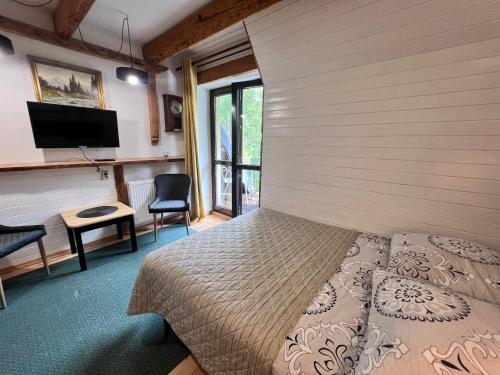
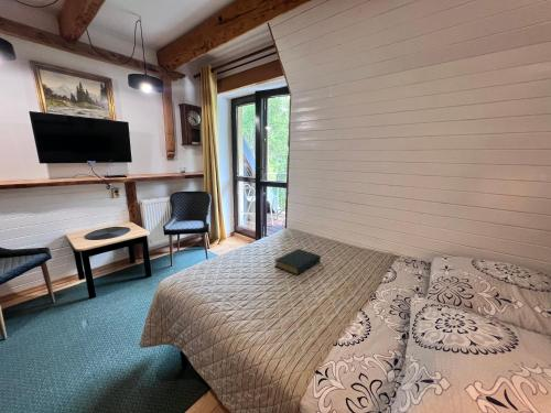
+ hardback book (298, 260)
